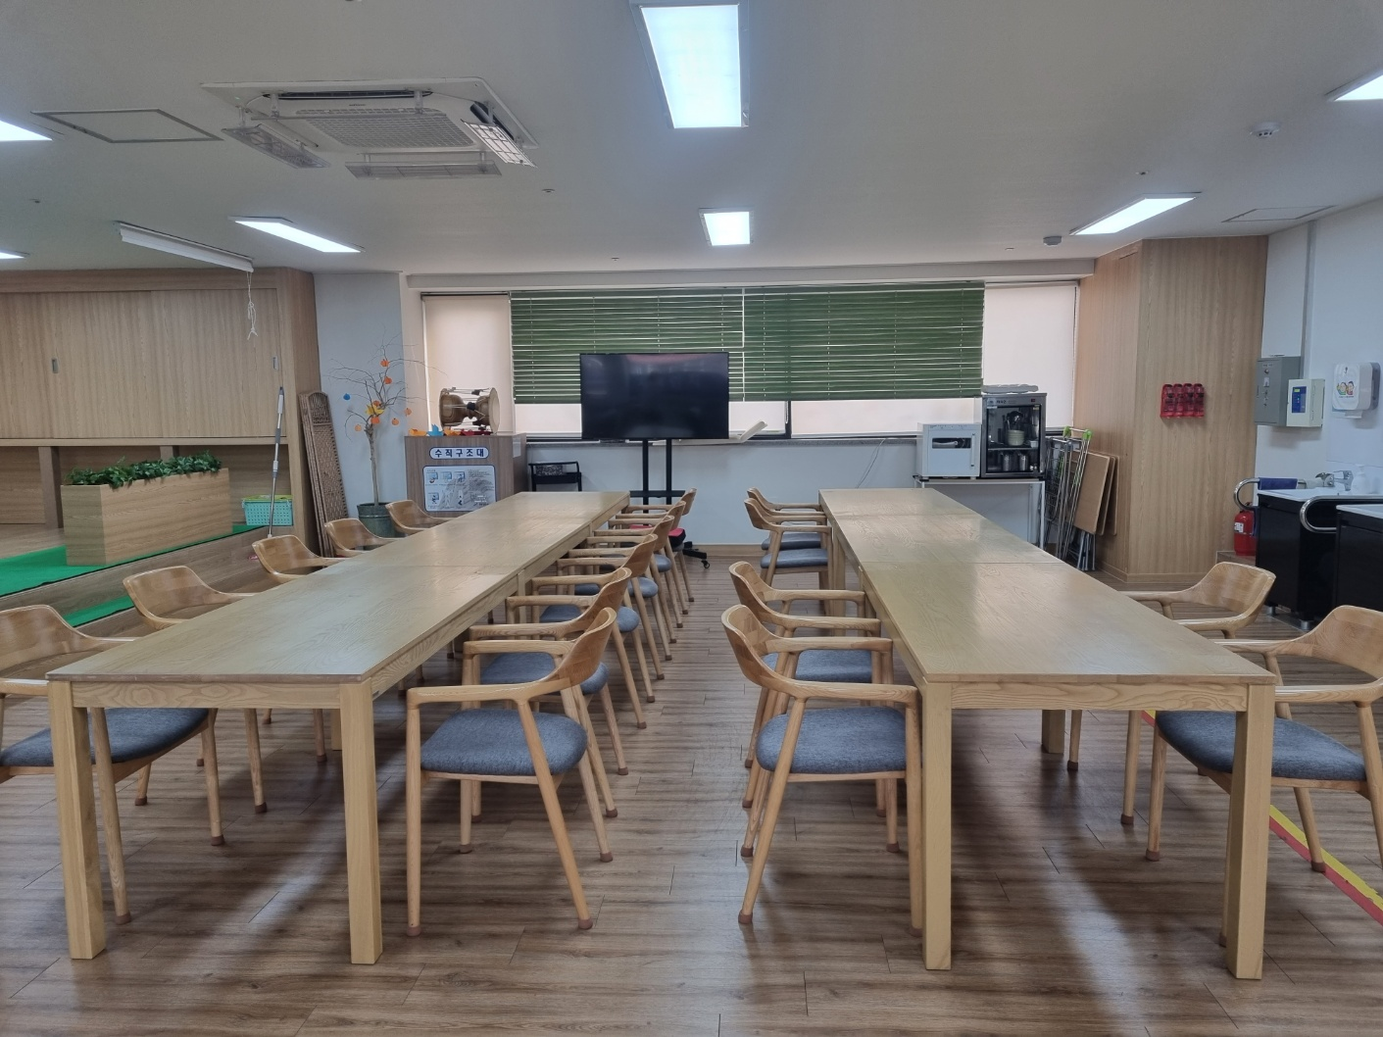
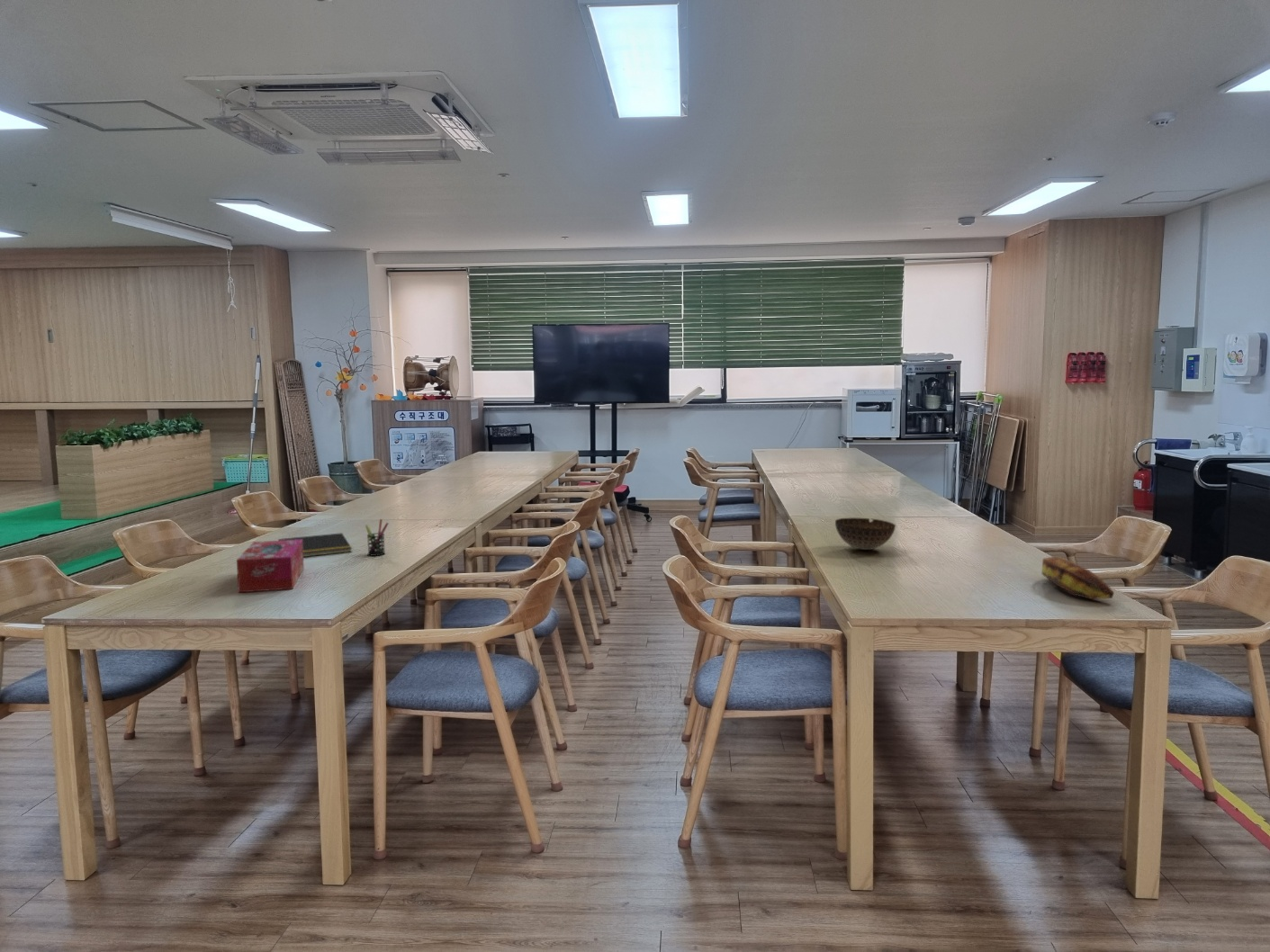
+ notepad (315, 545)
+ bowl (864, 535)
+ pen holder (374, 536)
+ banana (1079, 572)
+ tissue box (272, 564)
